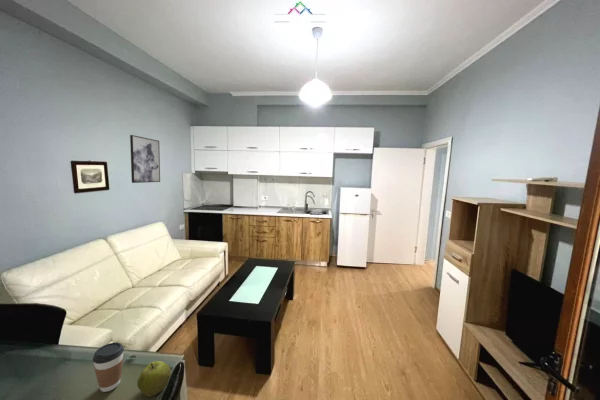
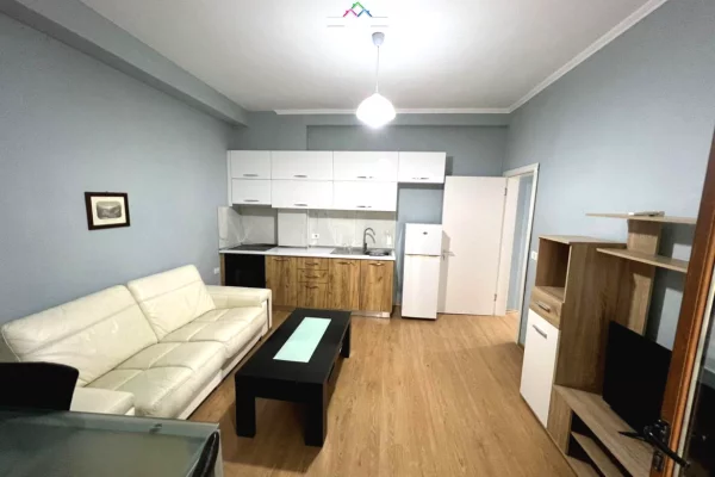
- wall art (146, 160)
- apple (154, 376)
- coffee cup (109, 367)
